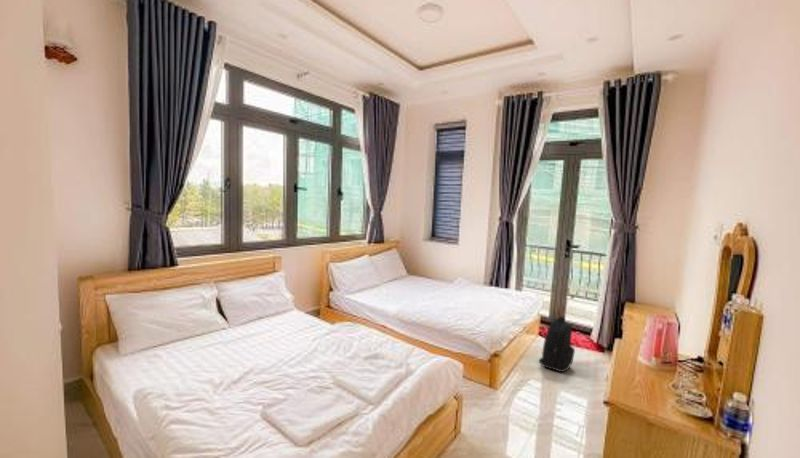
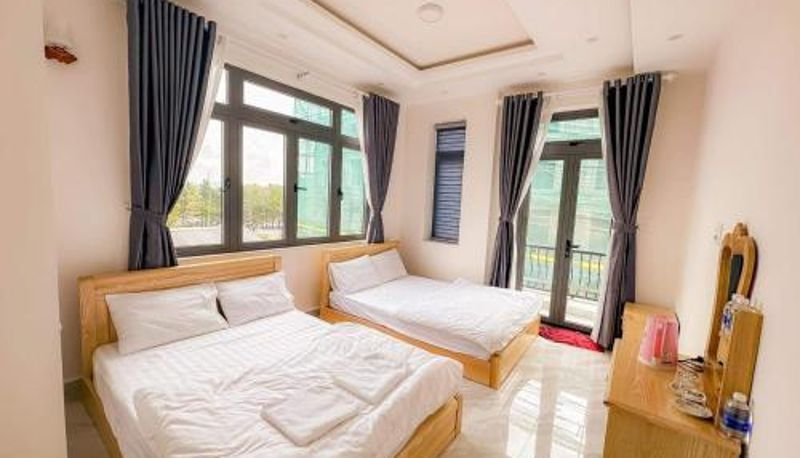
- backpack (558, 341)
